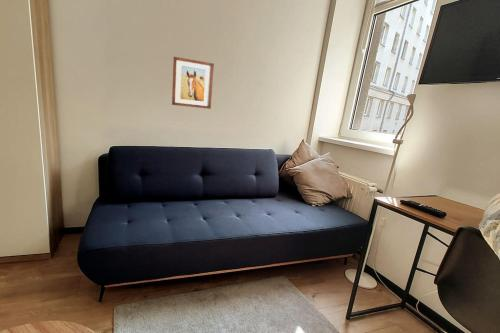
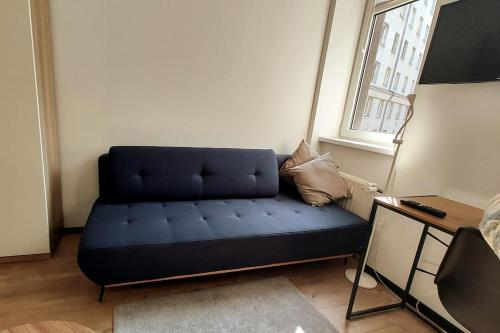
- wall art (193, 84)
